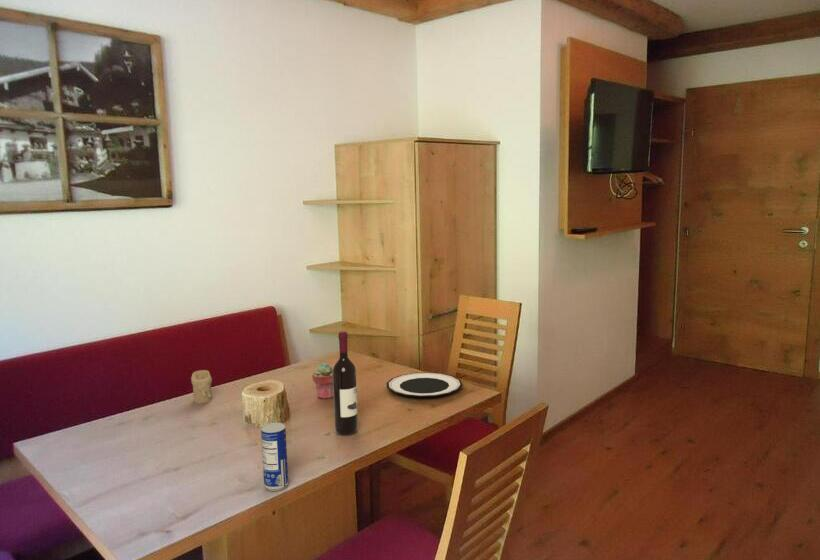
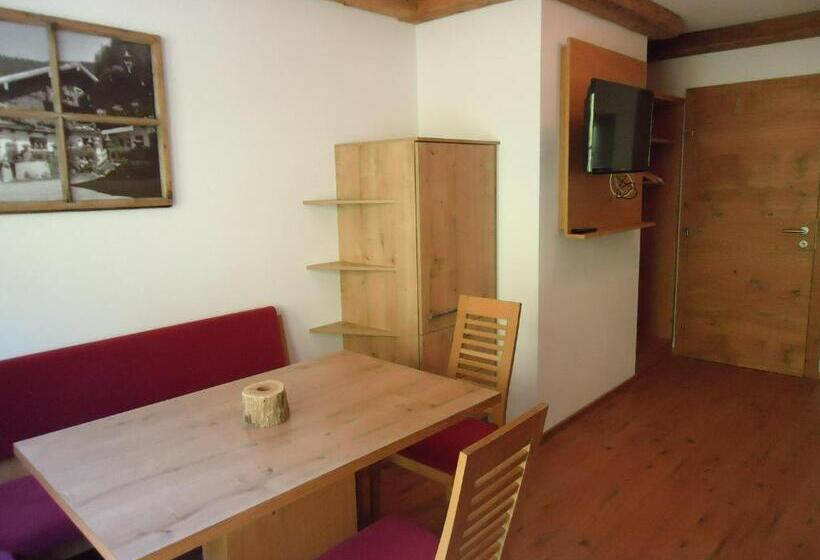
- plate (424, 386)
- candle (202, 386)
- beverage can (274, 456)
- wine bottle (344, 382)
- potted succulent (325, 379)
